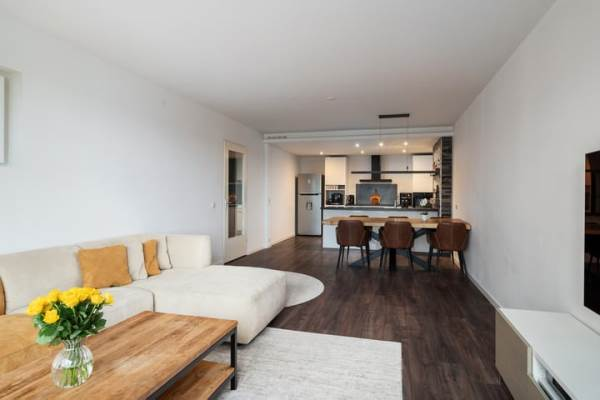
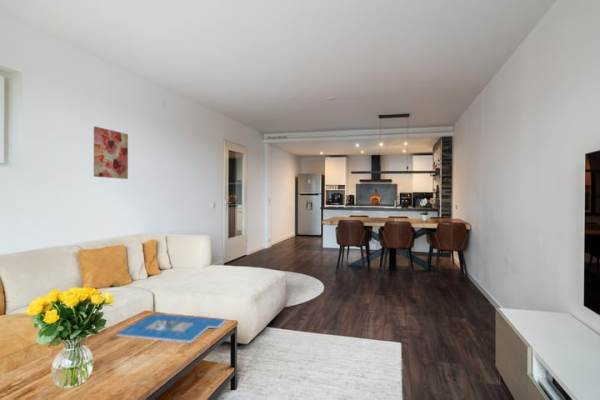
+ wall art (111, 154)
+ board game (174, 324)
